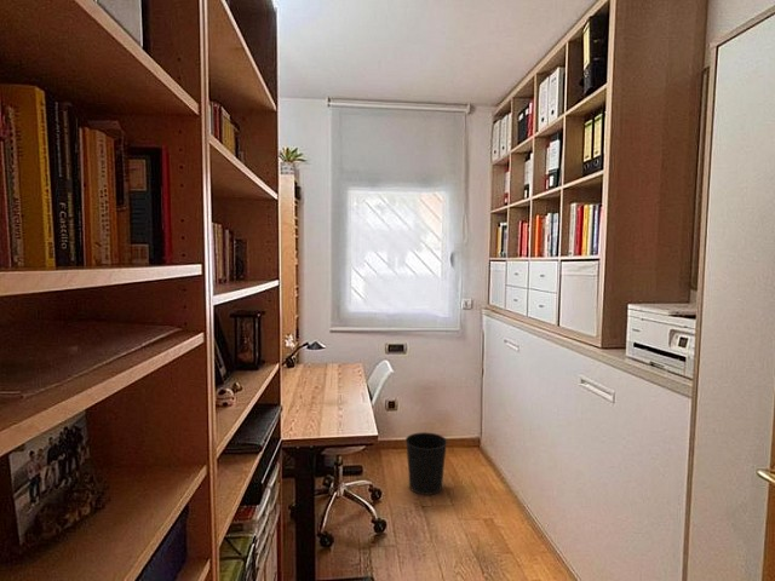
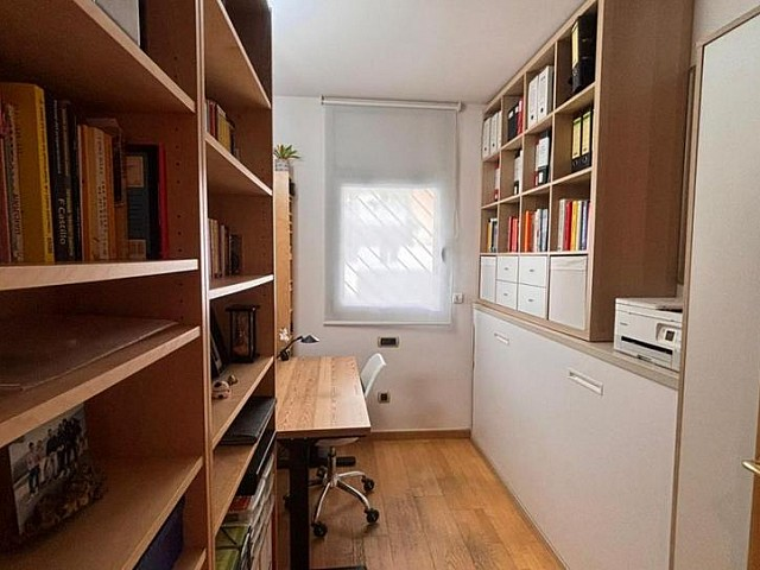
- wastebasket (425, 464)
